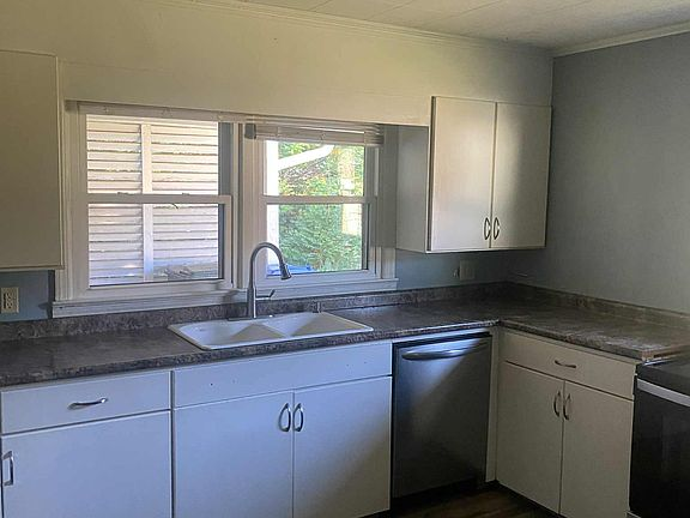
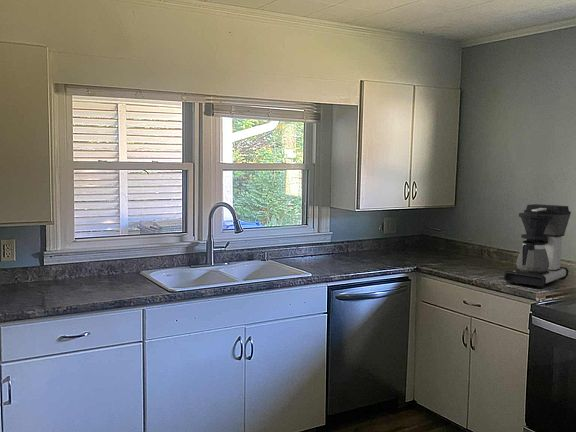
+ coffee maker (538, 243)
